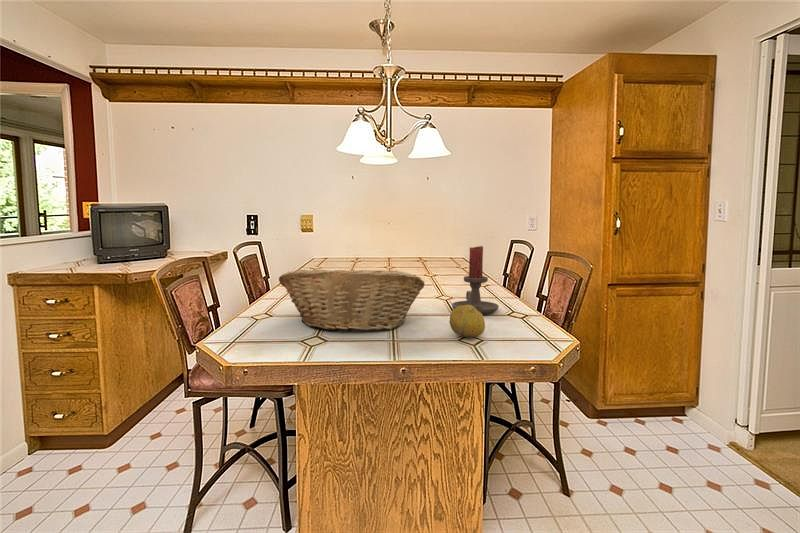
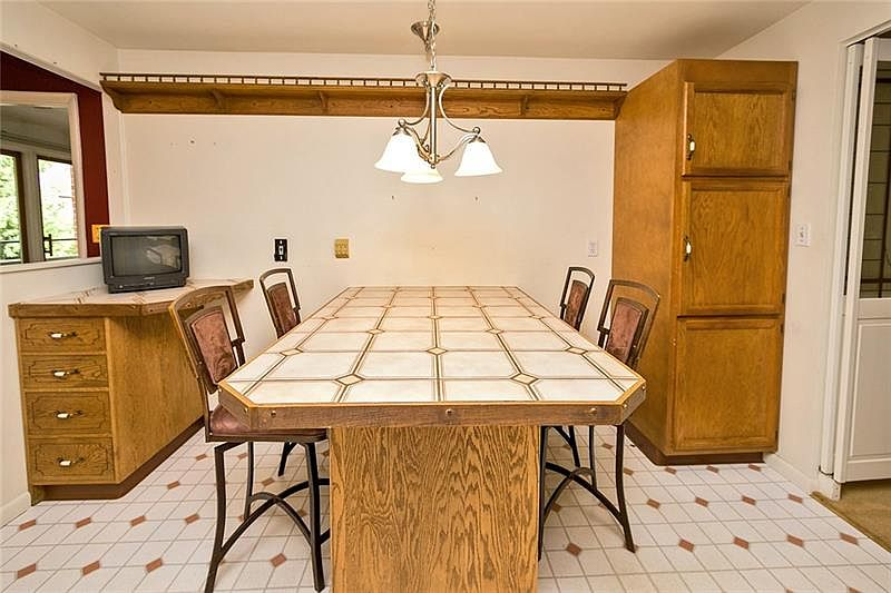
- candle holder (474, 277)
- fruit basket (352, 293)
- fruit (466, 320)
